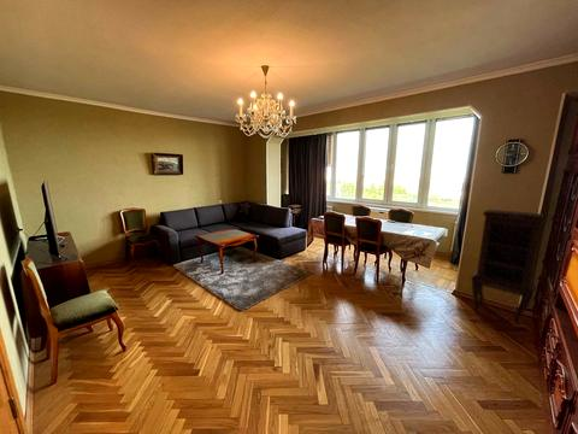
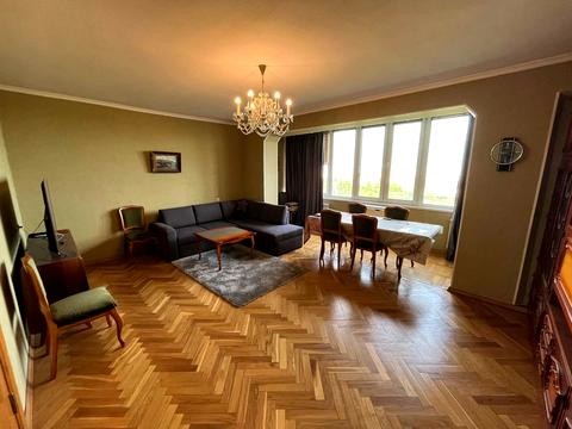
- cabinet (505, 264)
